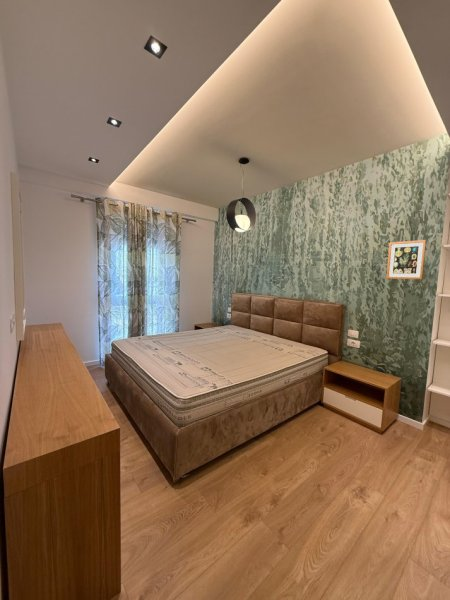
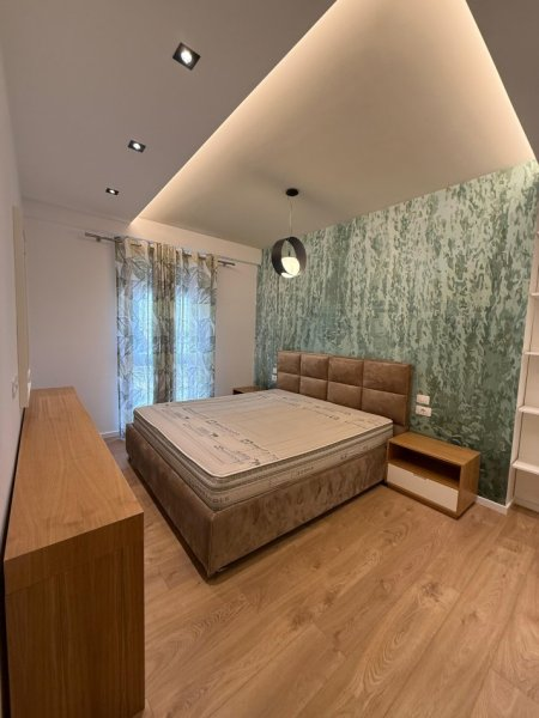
- wall art (405, 260)
